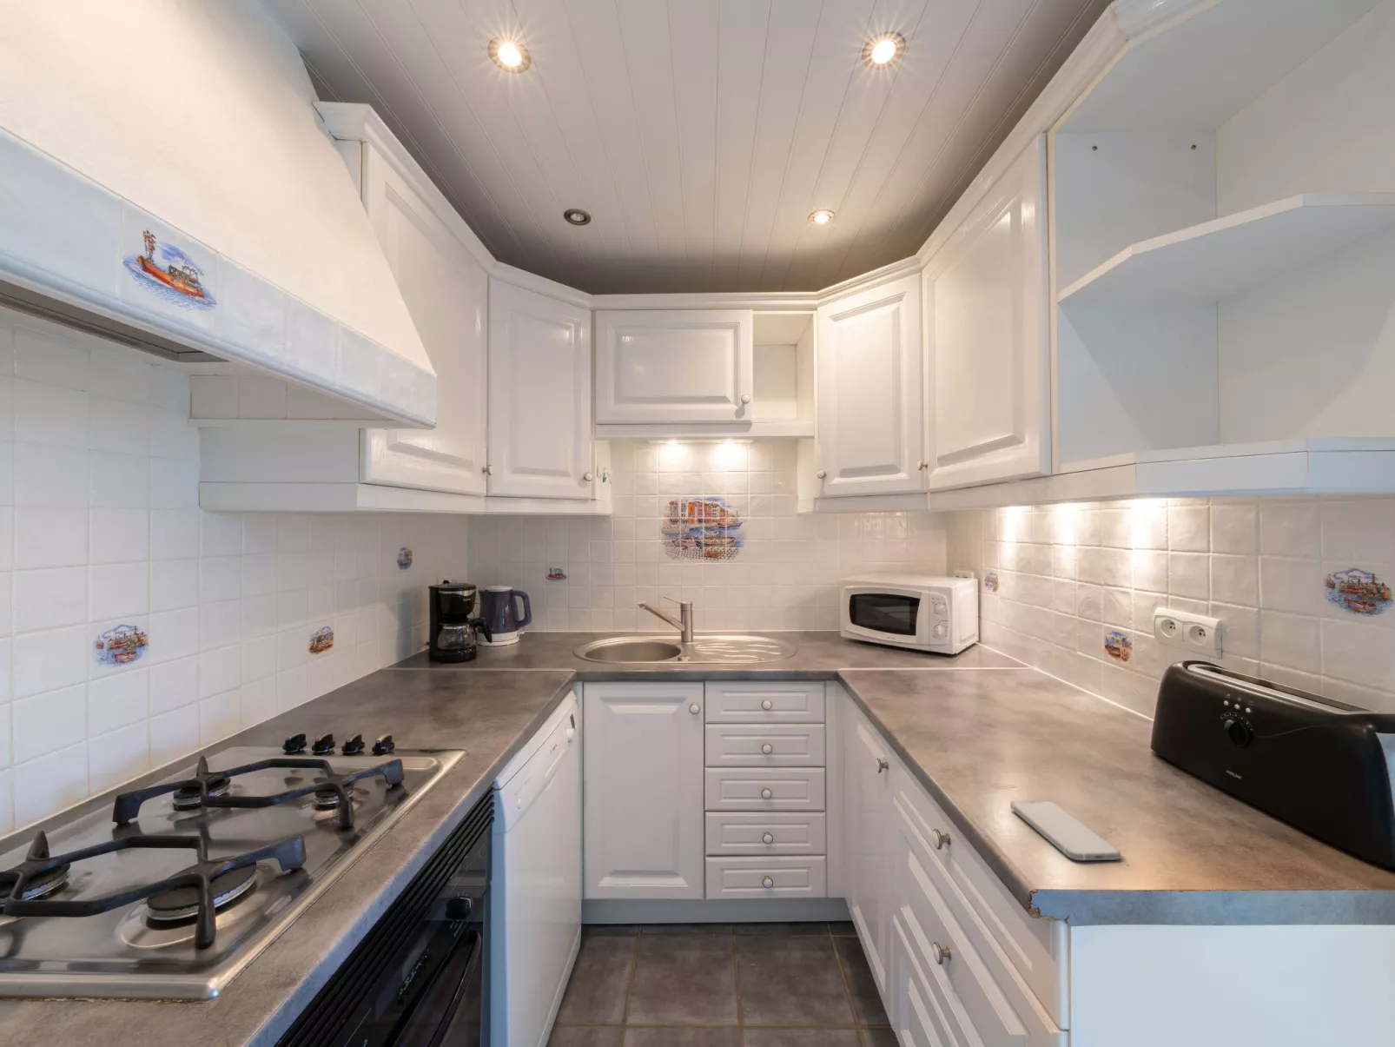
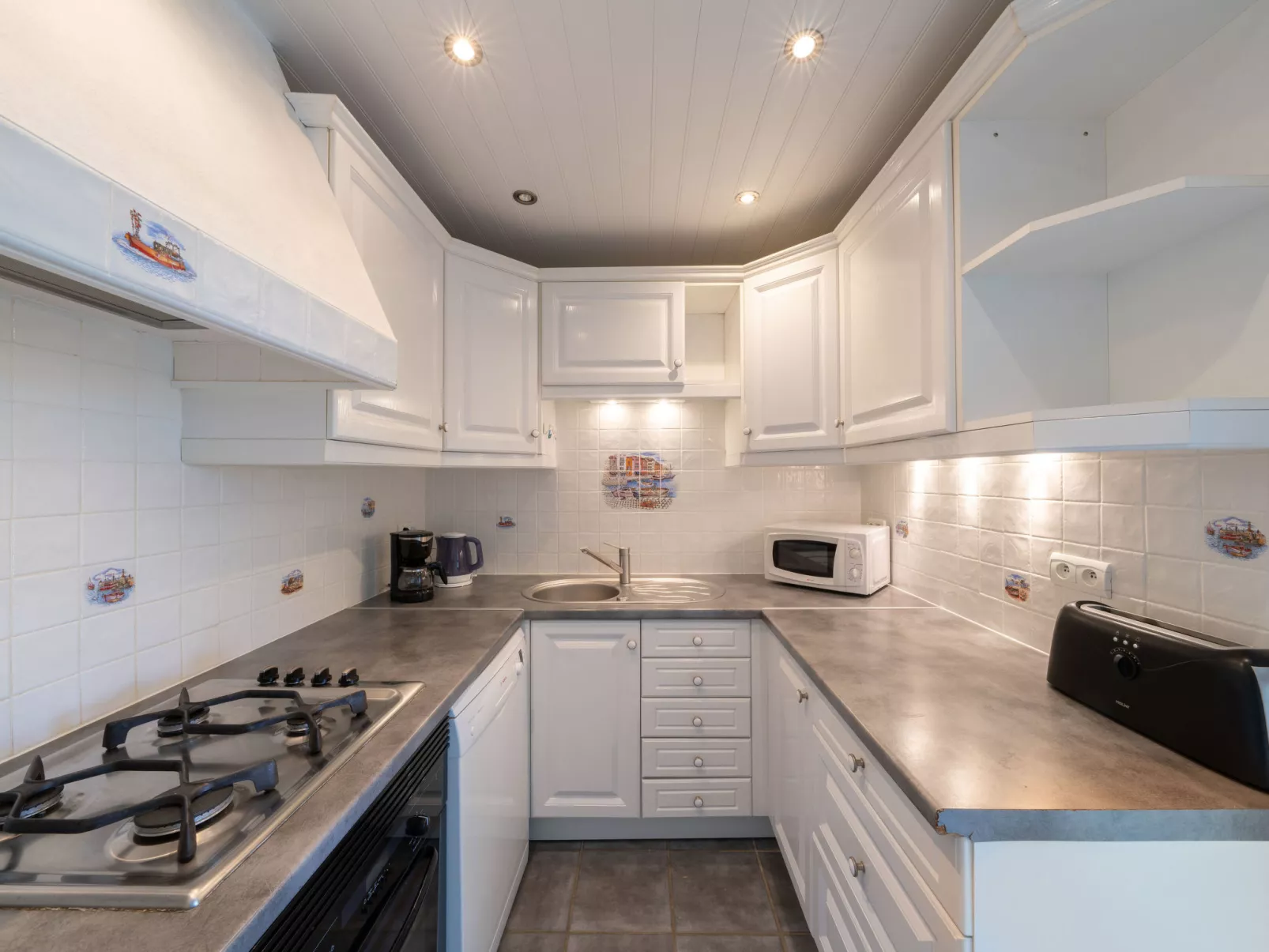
- smartphone (1061, 827)
